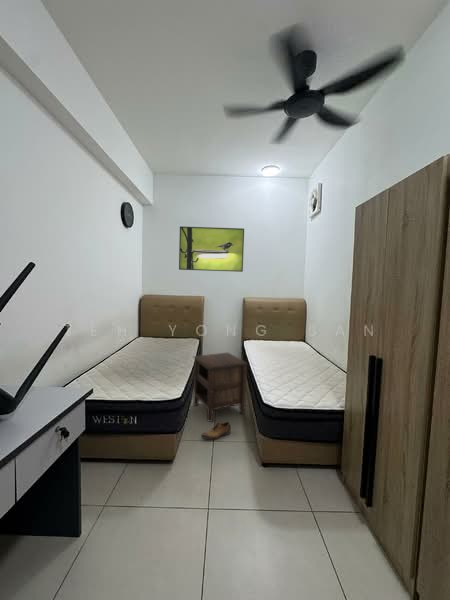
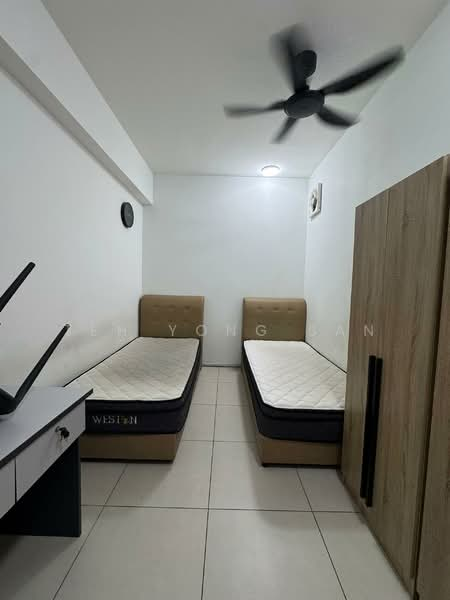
- nightstand (219, 384)
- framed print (211, 249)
- shoe (216, 429)
